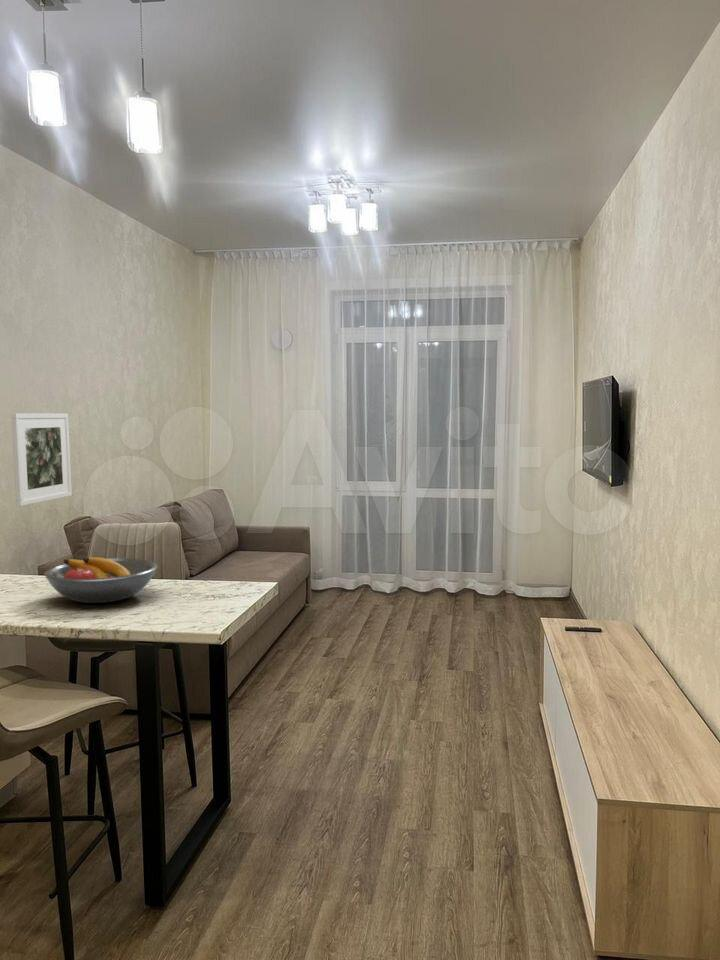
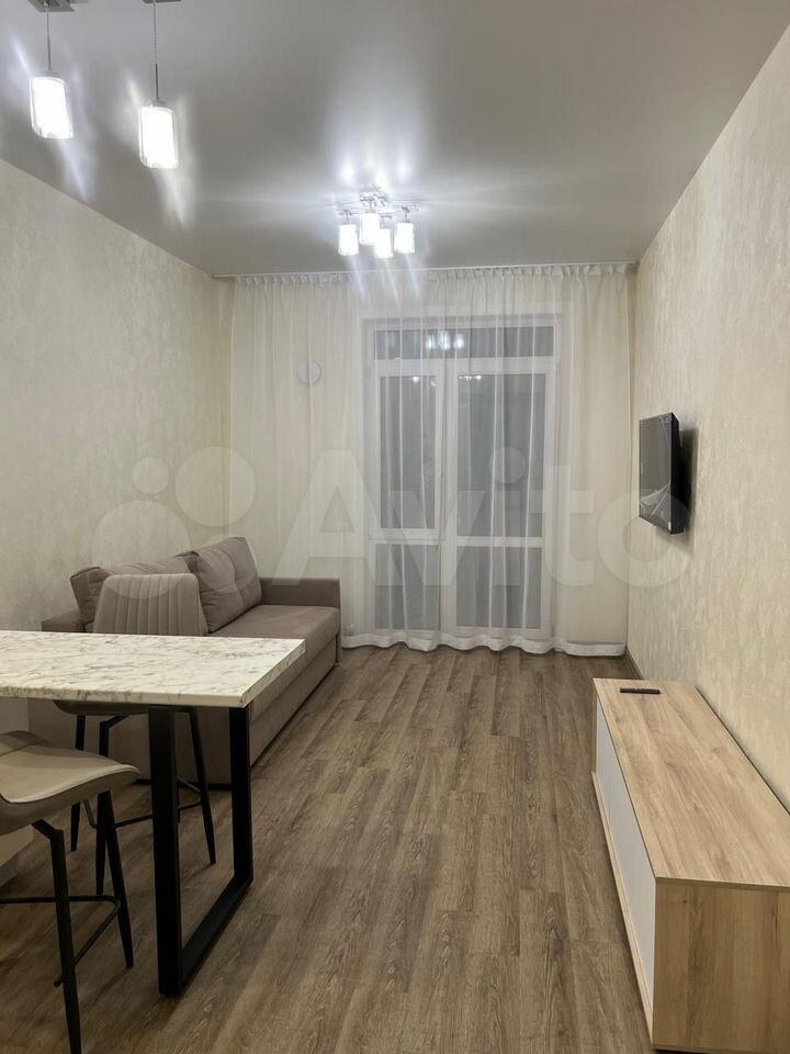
- fruit bowl (102, 579)
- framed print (43, 457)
